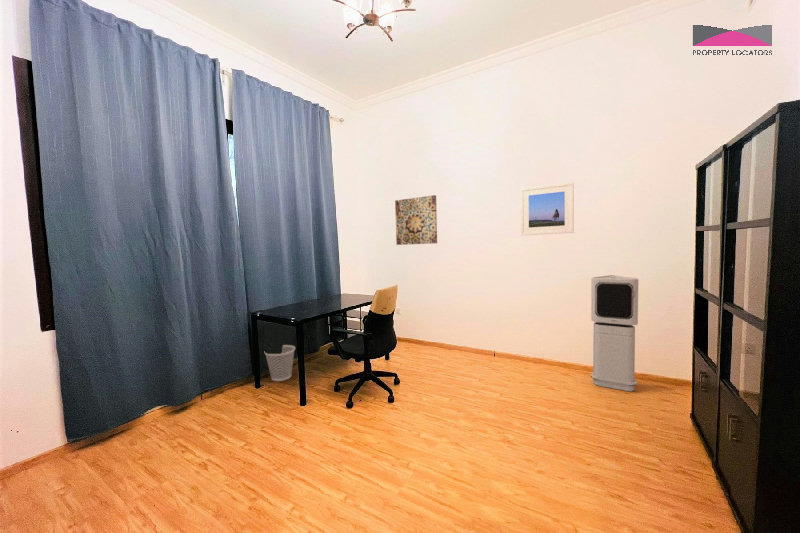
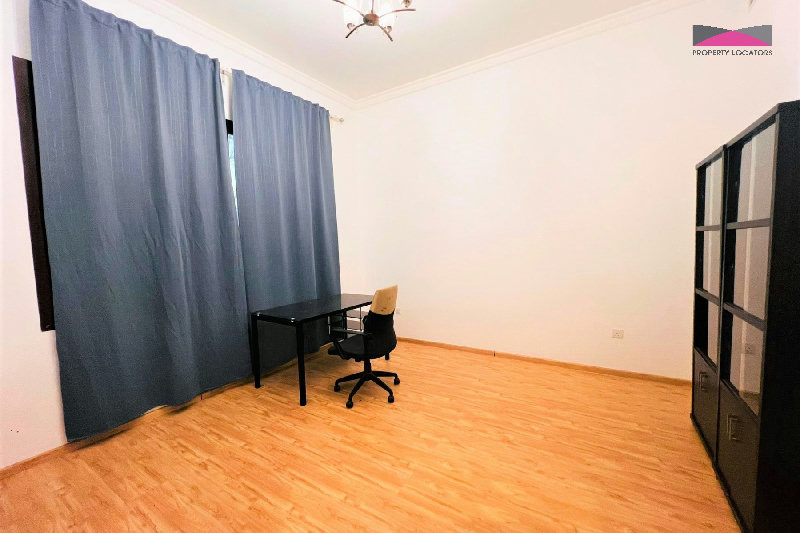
- air purifier (613, 329)
- wall art (415, 221)
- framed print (546, 210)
- wastebasket (280, 363)
